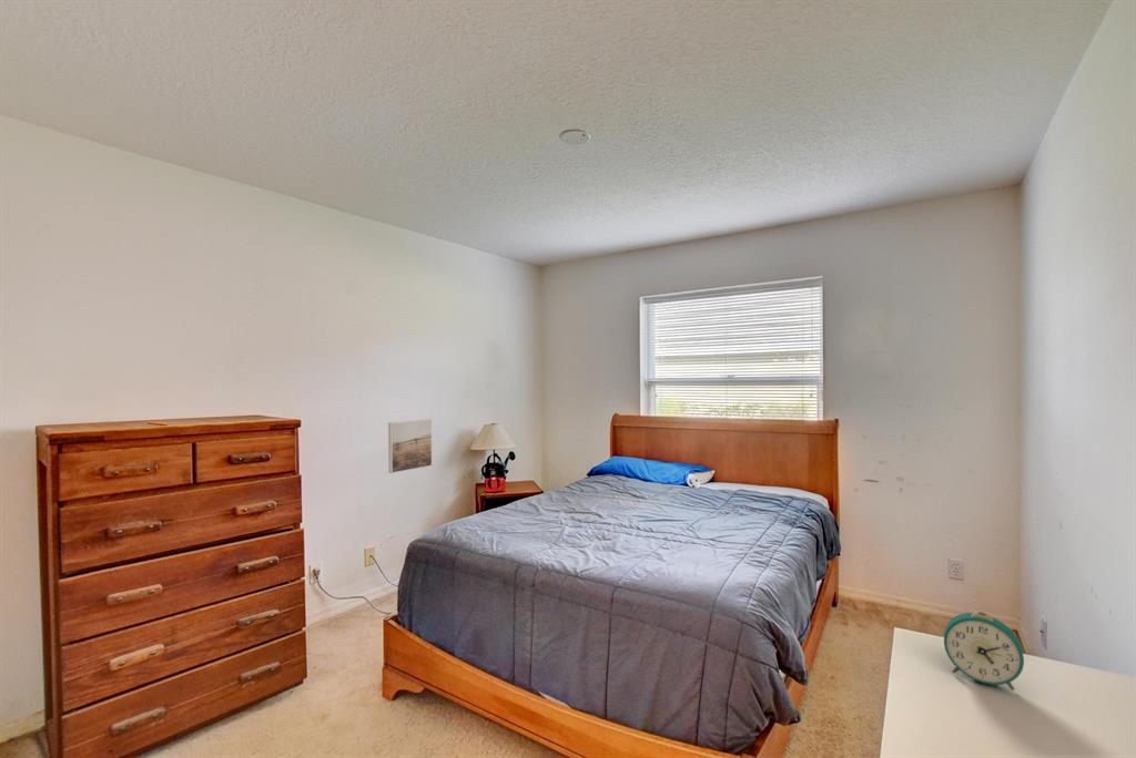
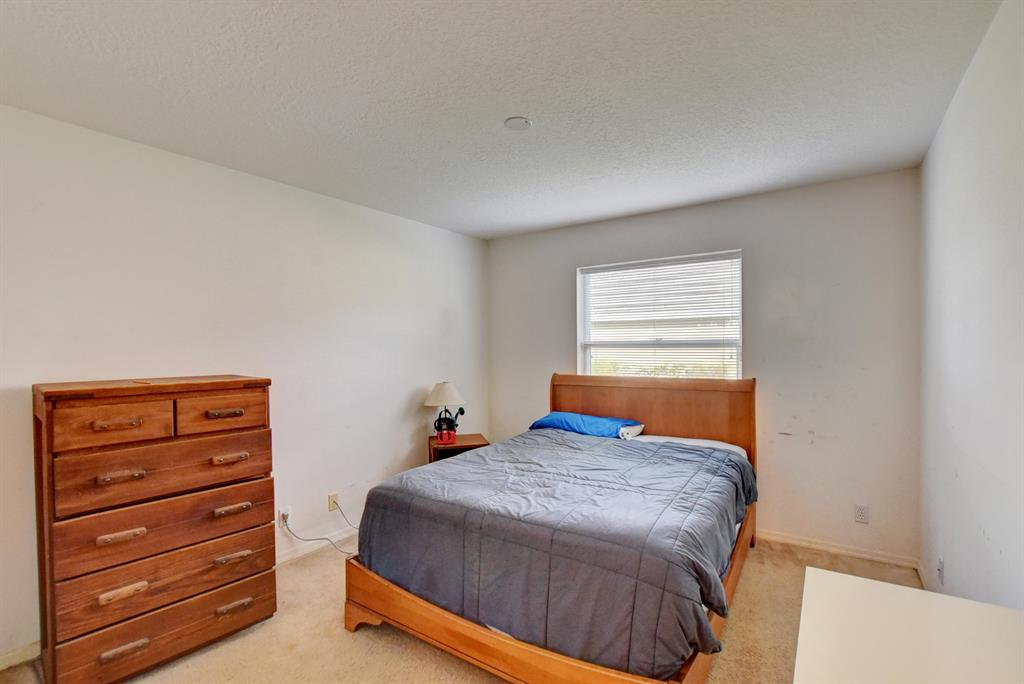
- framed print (410, 444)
- alarm clock (982, 644)
